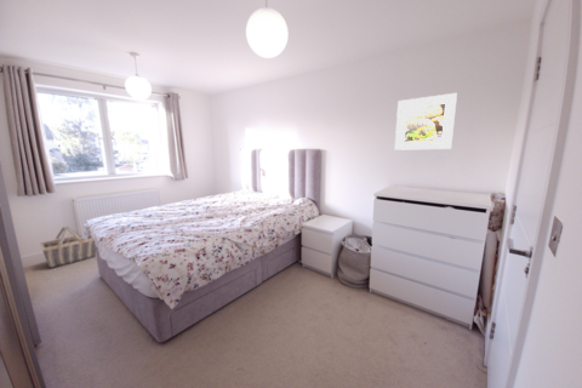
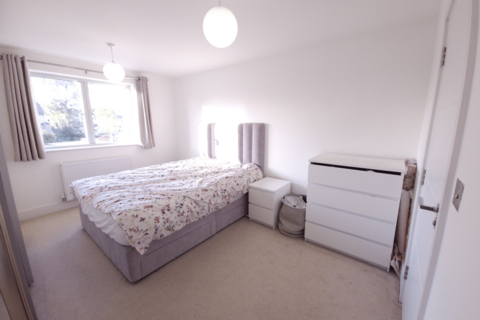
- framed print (423, 124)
- basket (69, 244)
